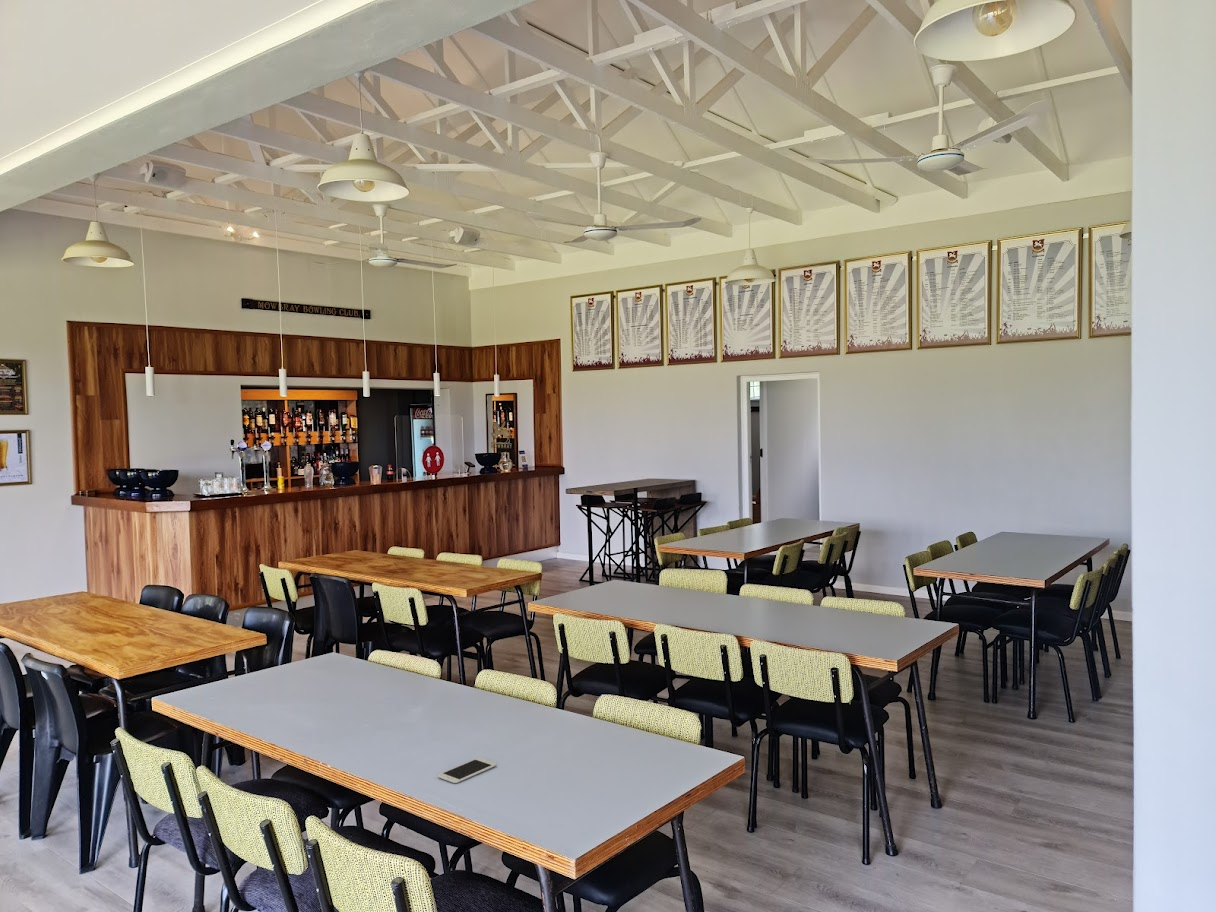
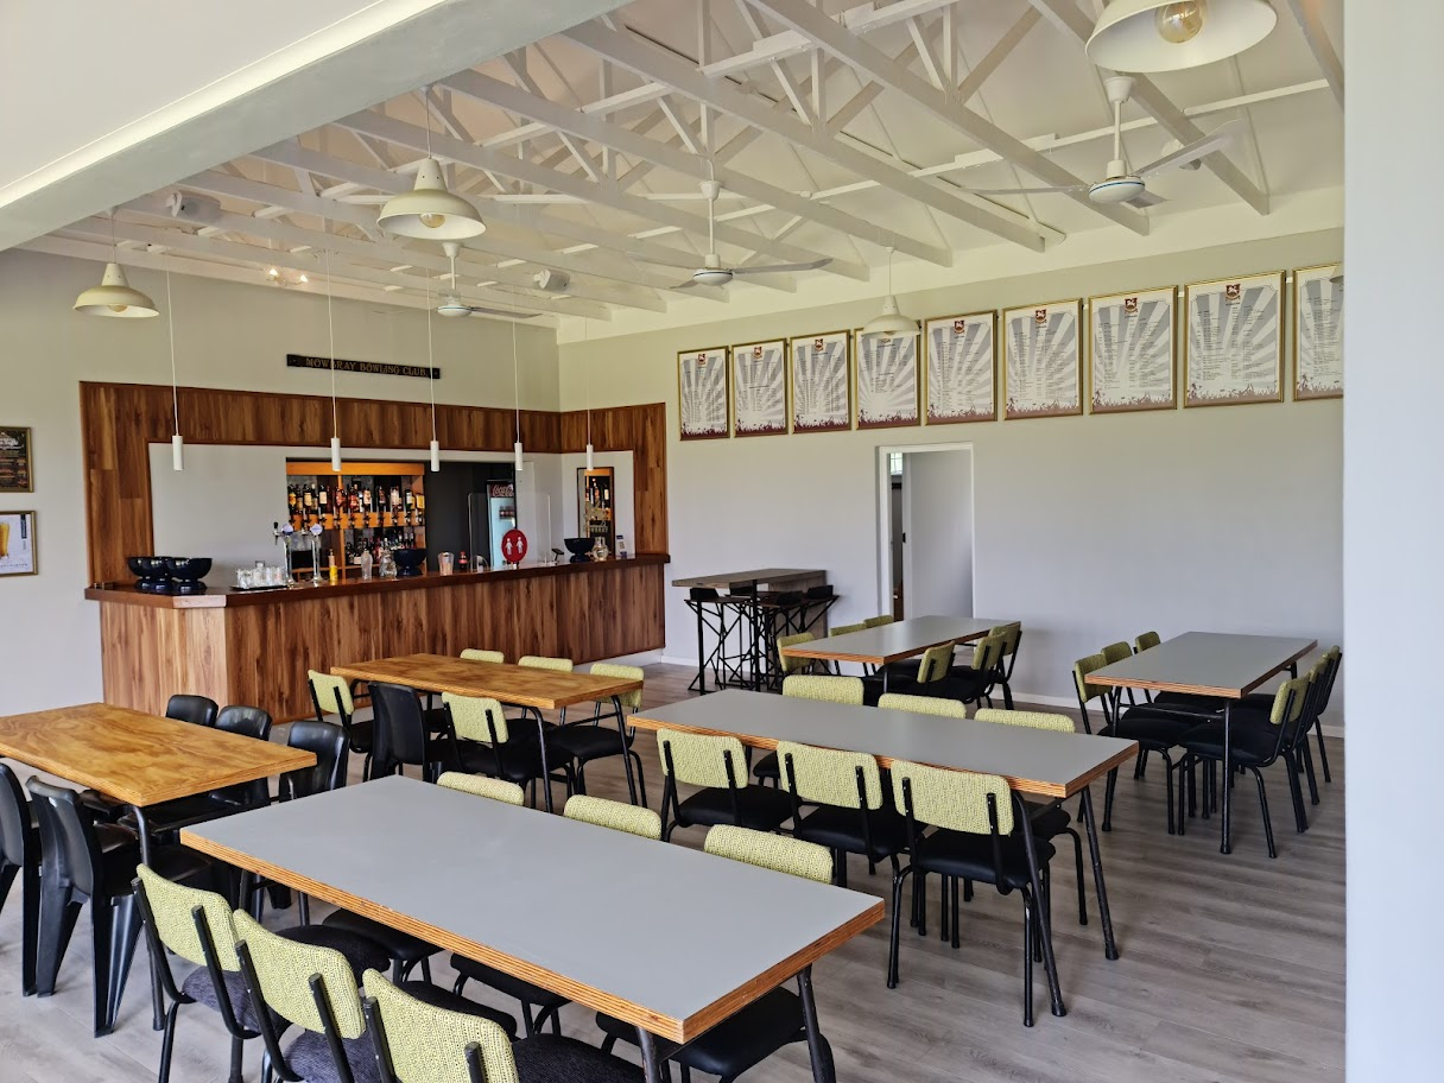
- smartphone (467, 770)
